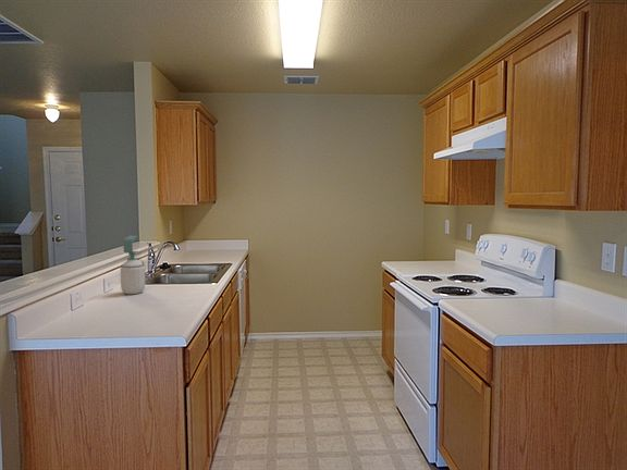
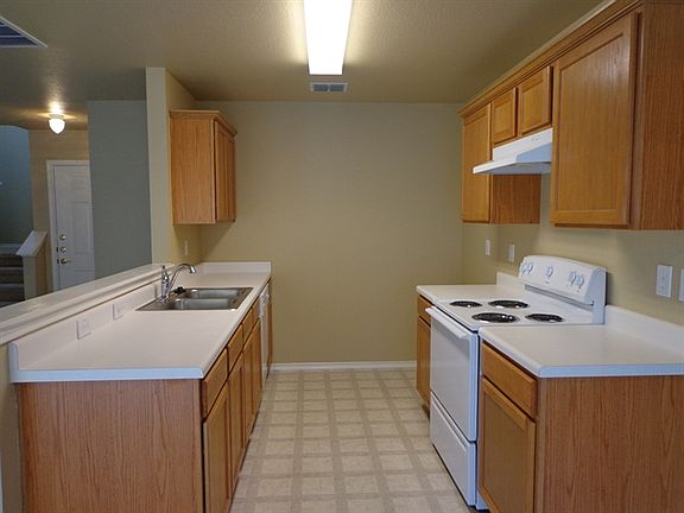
- soap bottle (132, 264)
